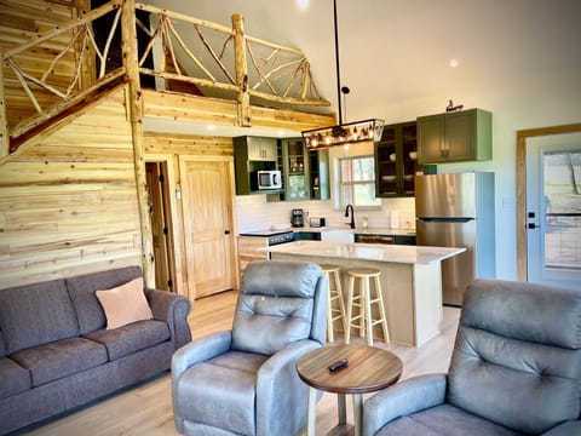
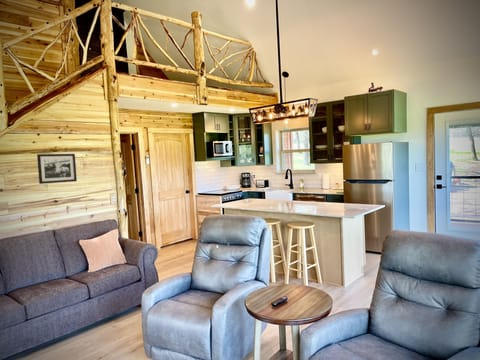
+ picture frame (57, 168)
